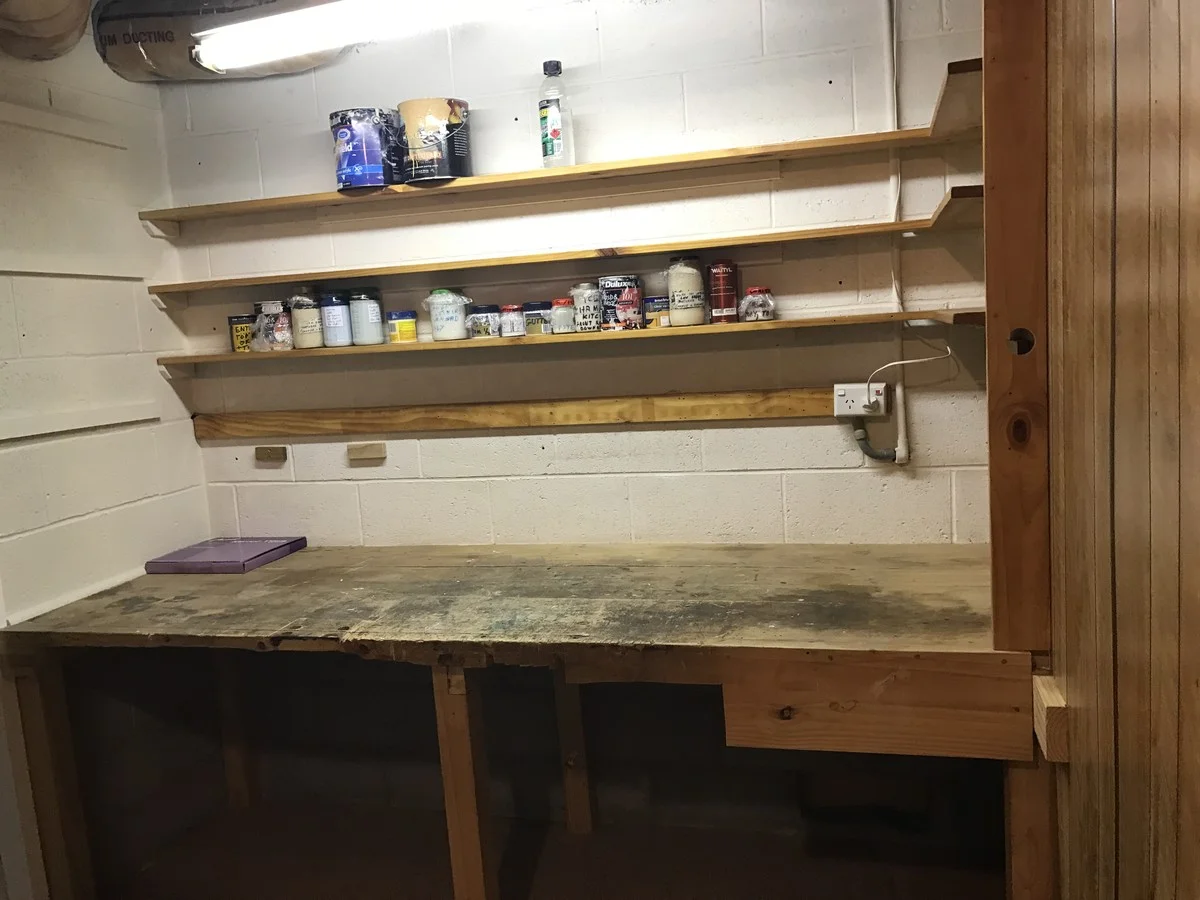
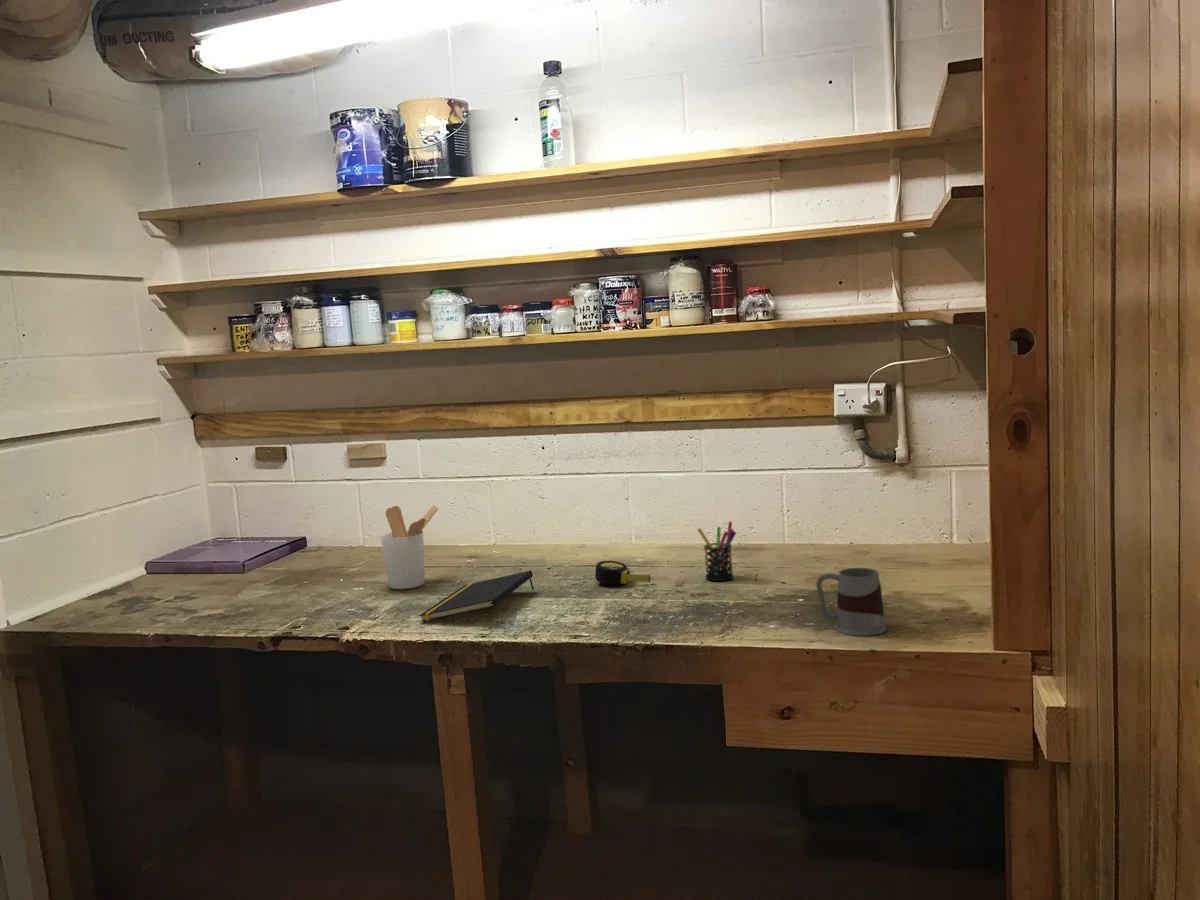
+ notepad (478, 595)
+ tape measure (622, 572)
+ mug (851, 600)
+ utensil holder (413, 544)
+ pen holder (719, 549)
